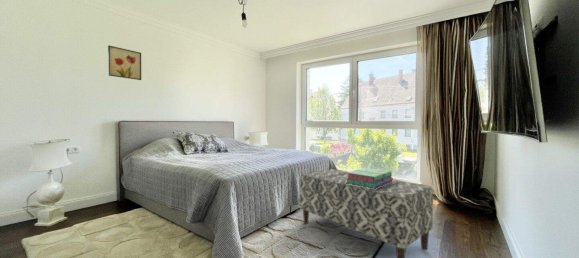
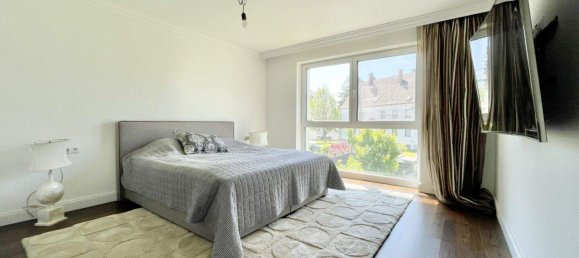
- wall art (125, 63)
- stack of books (369, 177)
- bench (358, 207)
